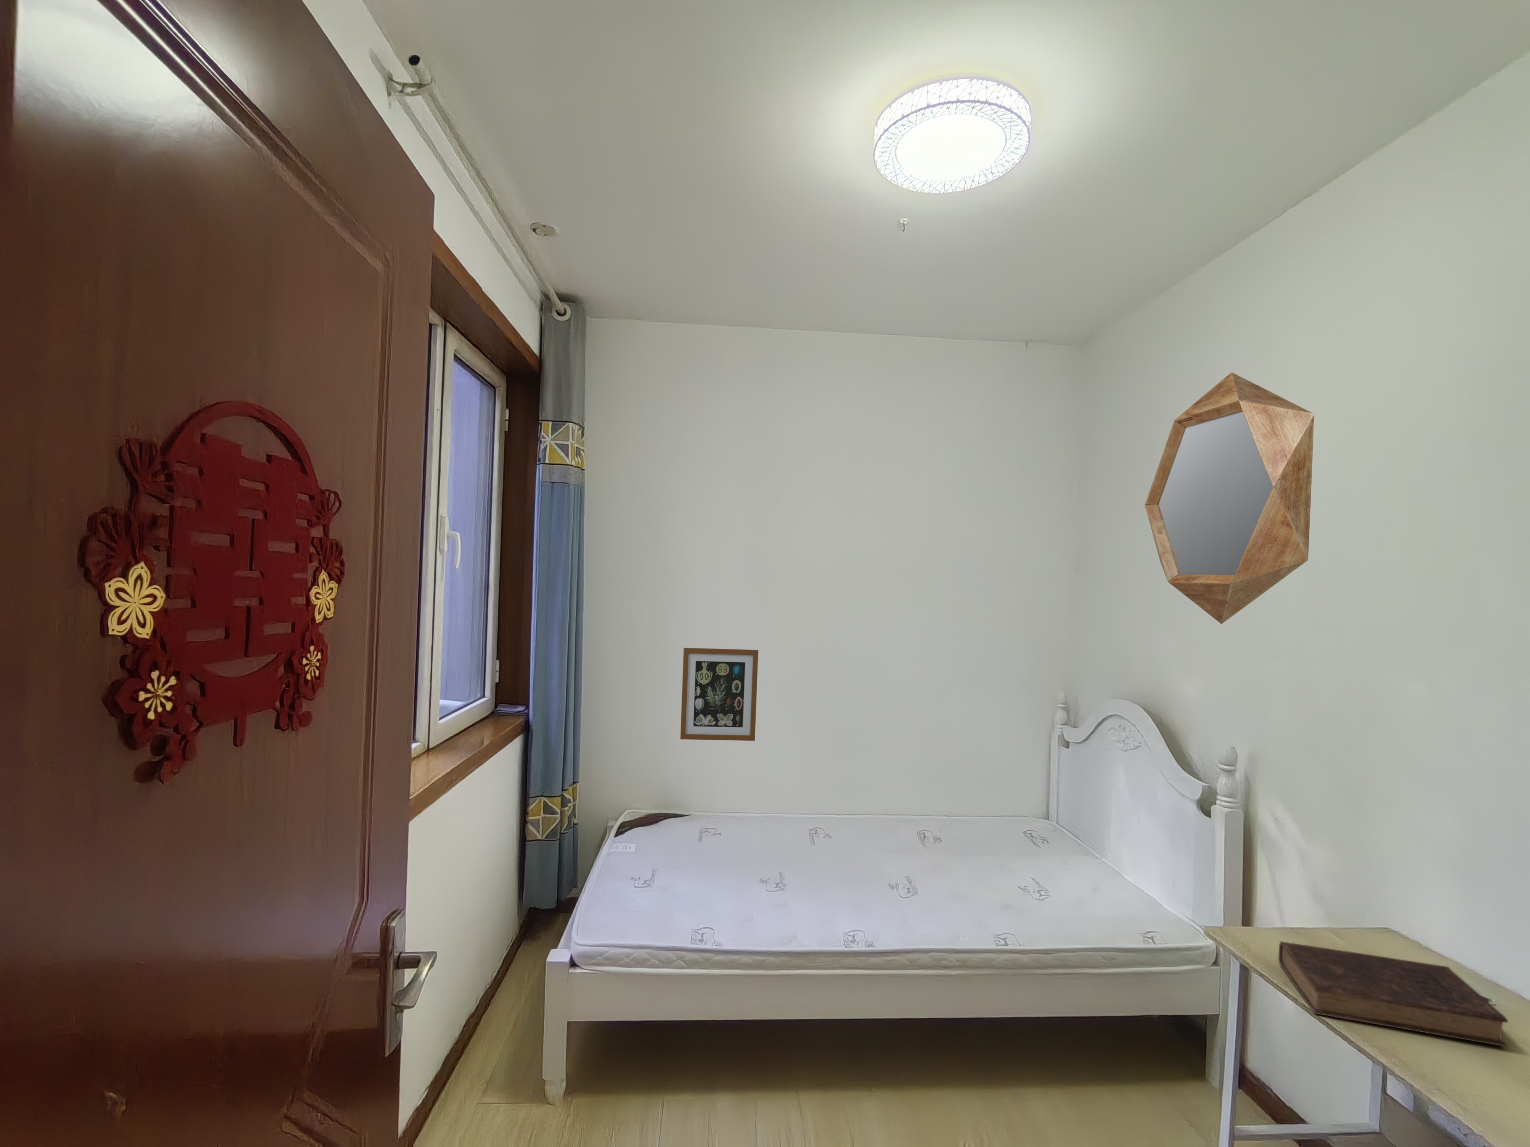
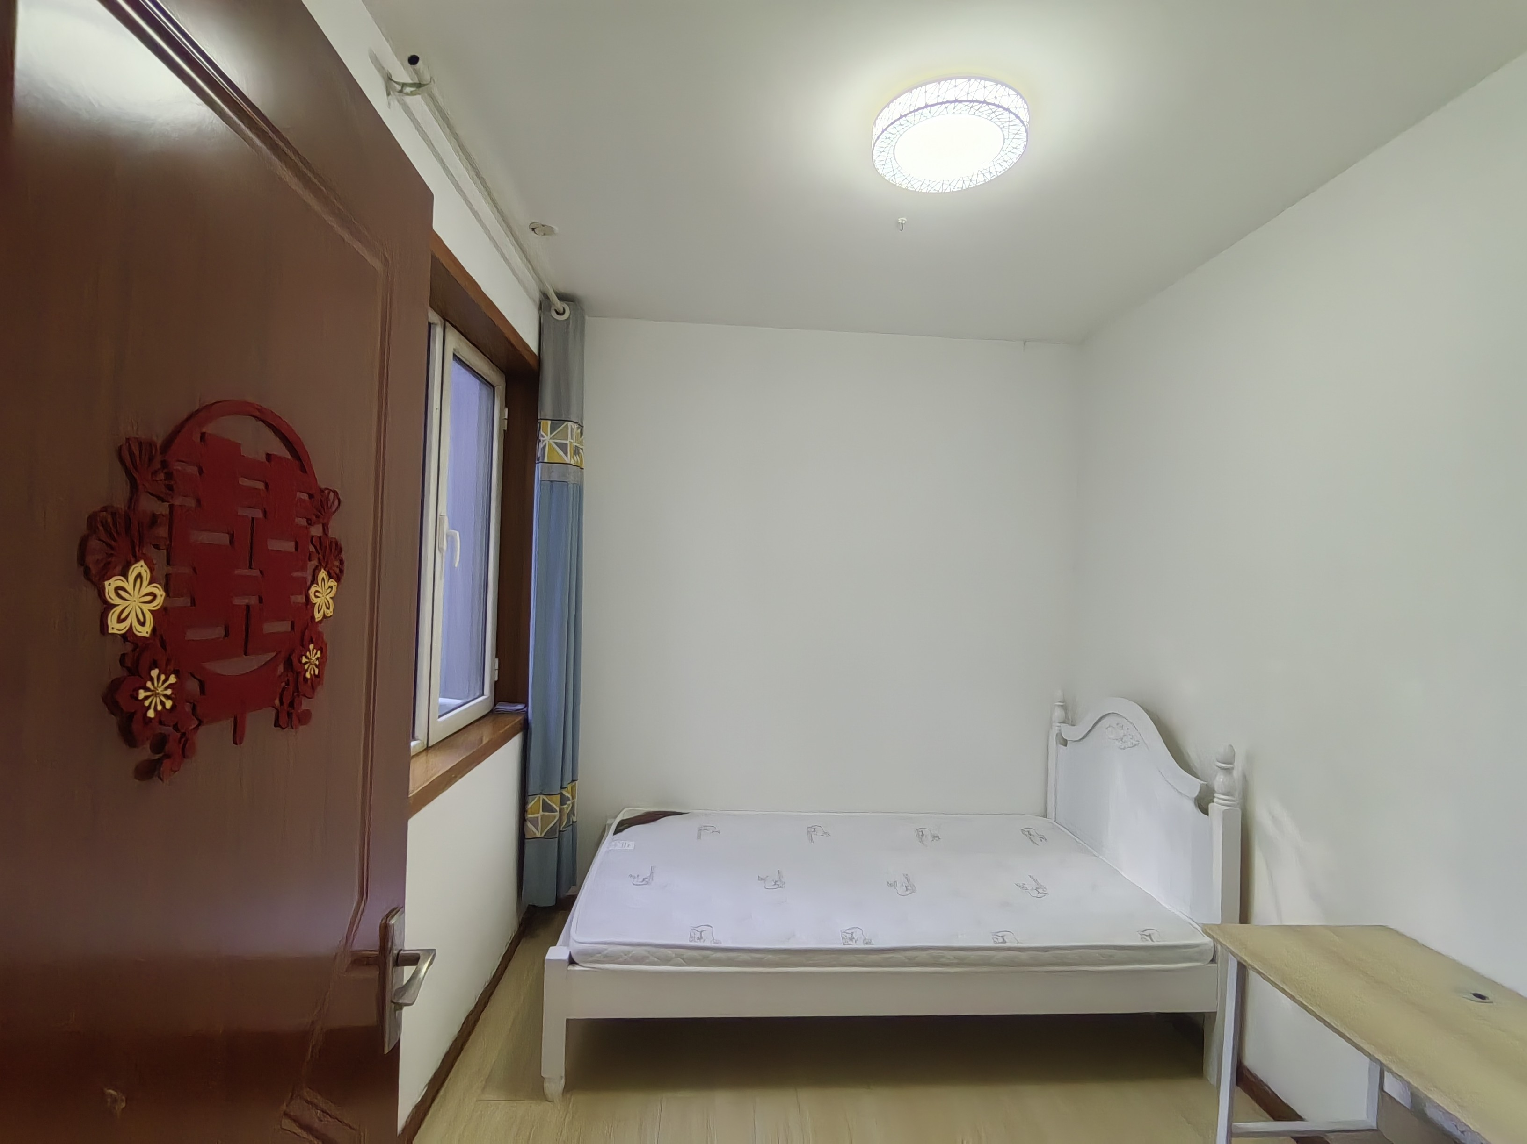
- home mirror (1214, 498)
- book (1382, 989)
- wall art (719, 694)
